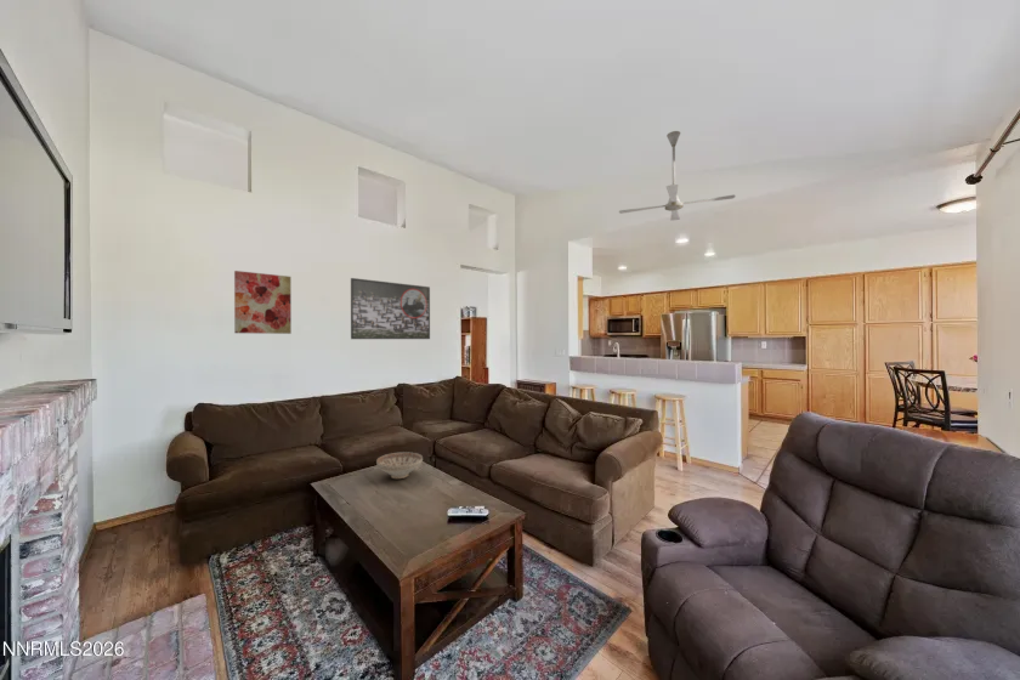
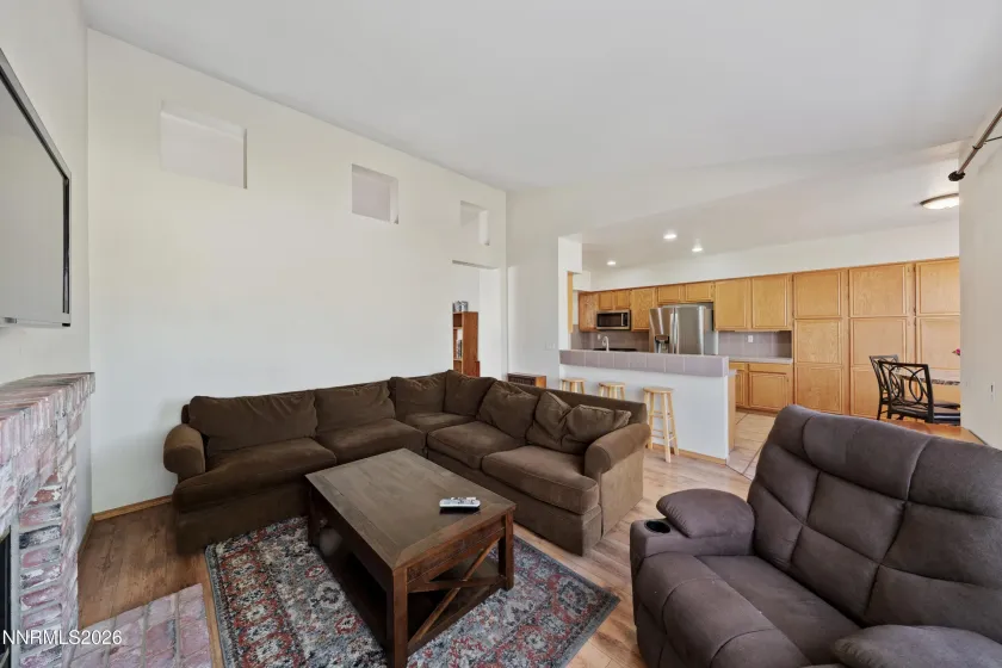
- ceiling fan (673, 171)
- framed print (392, 311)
- decorative bowl (399, 466)
- wall art (264, 304)
